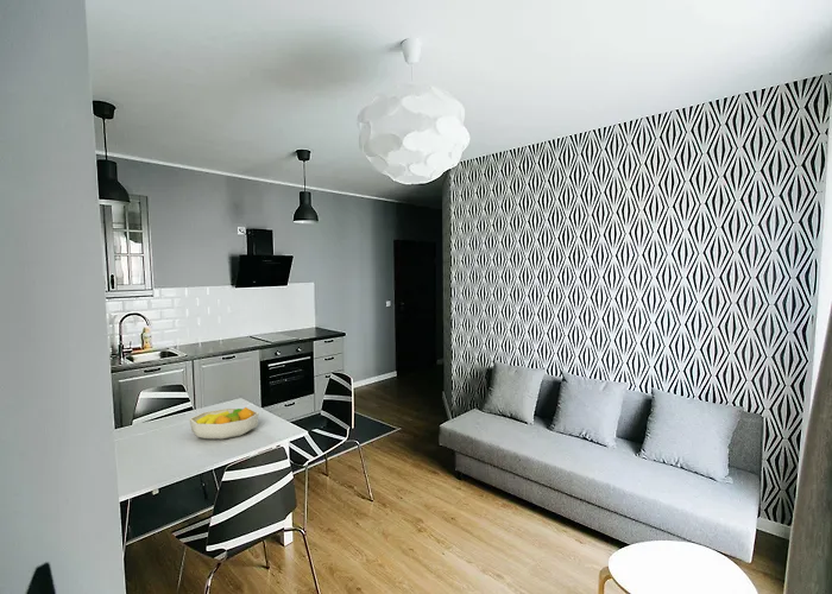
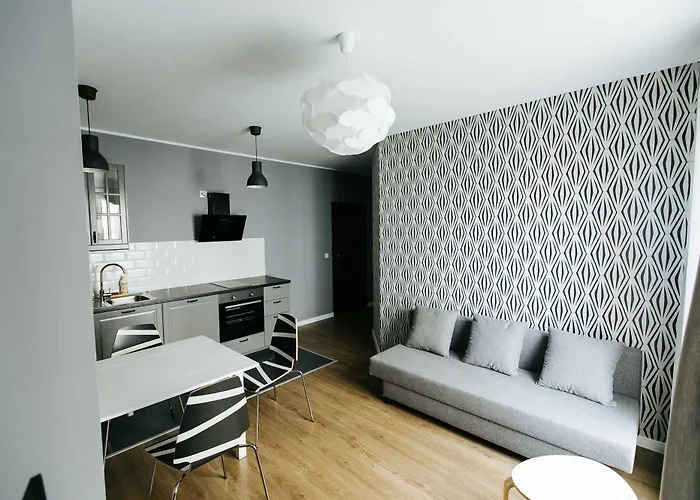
- fruit bowl (225, 421)
